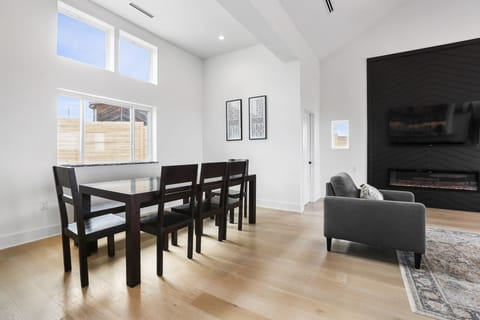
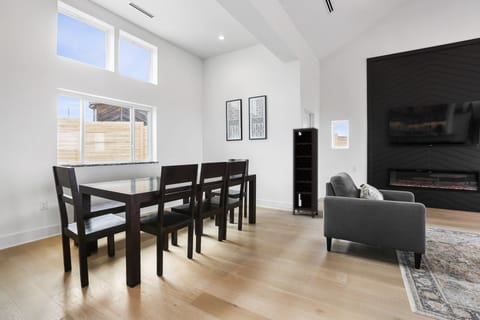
+ bookcase (305, 171)
